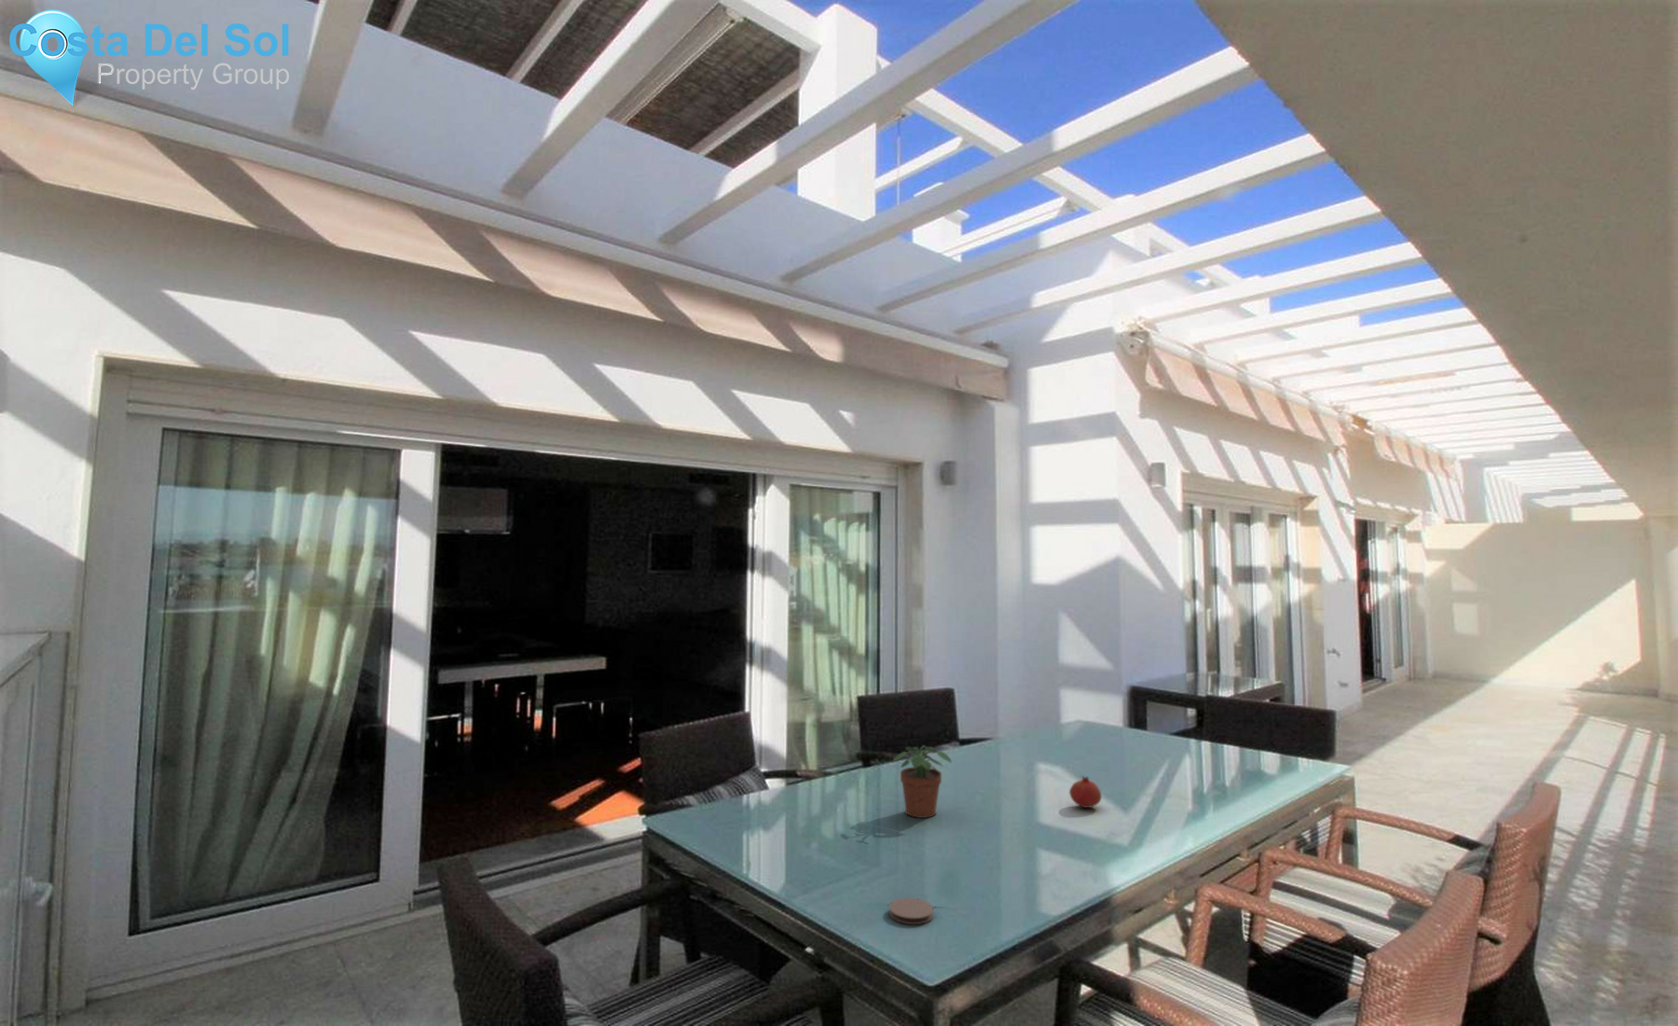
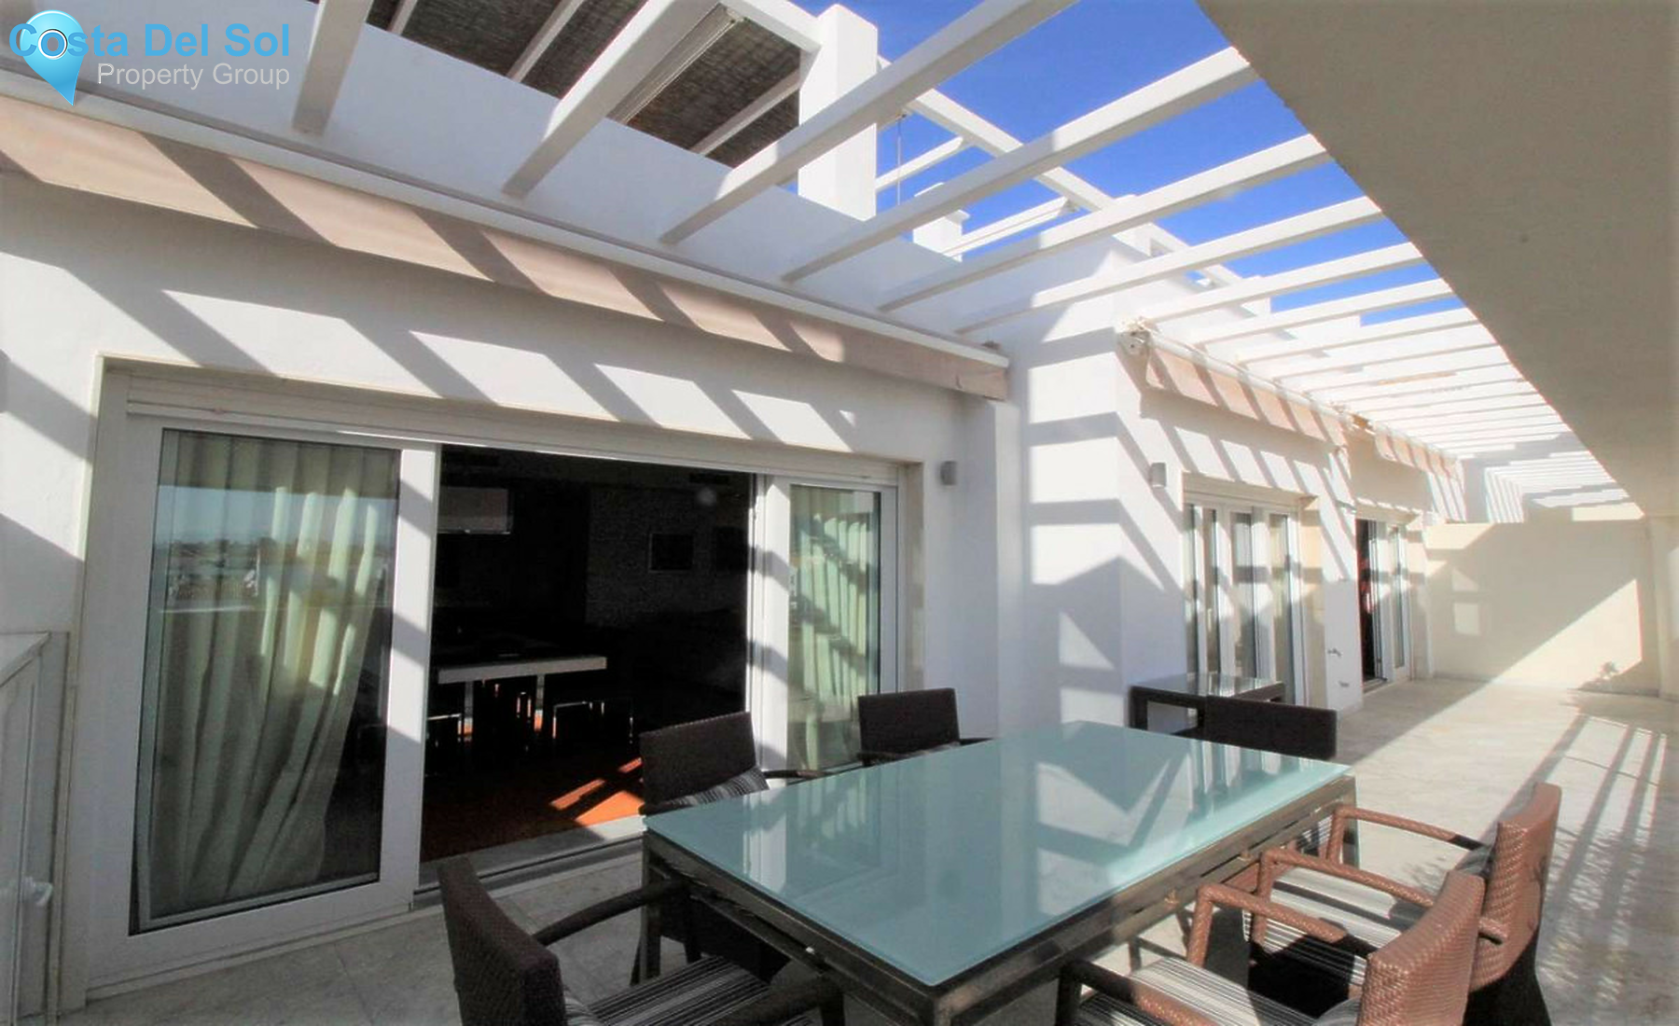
- coaster (911, 911)
- potted plant (921, 780)
- fruit (1085, 791)
